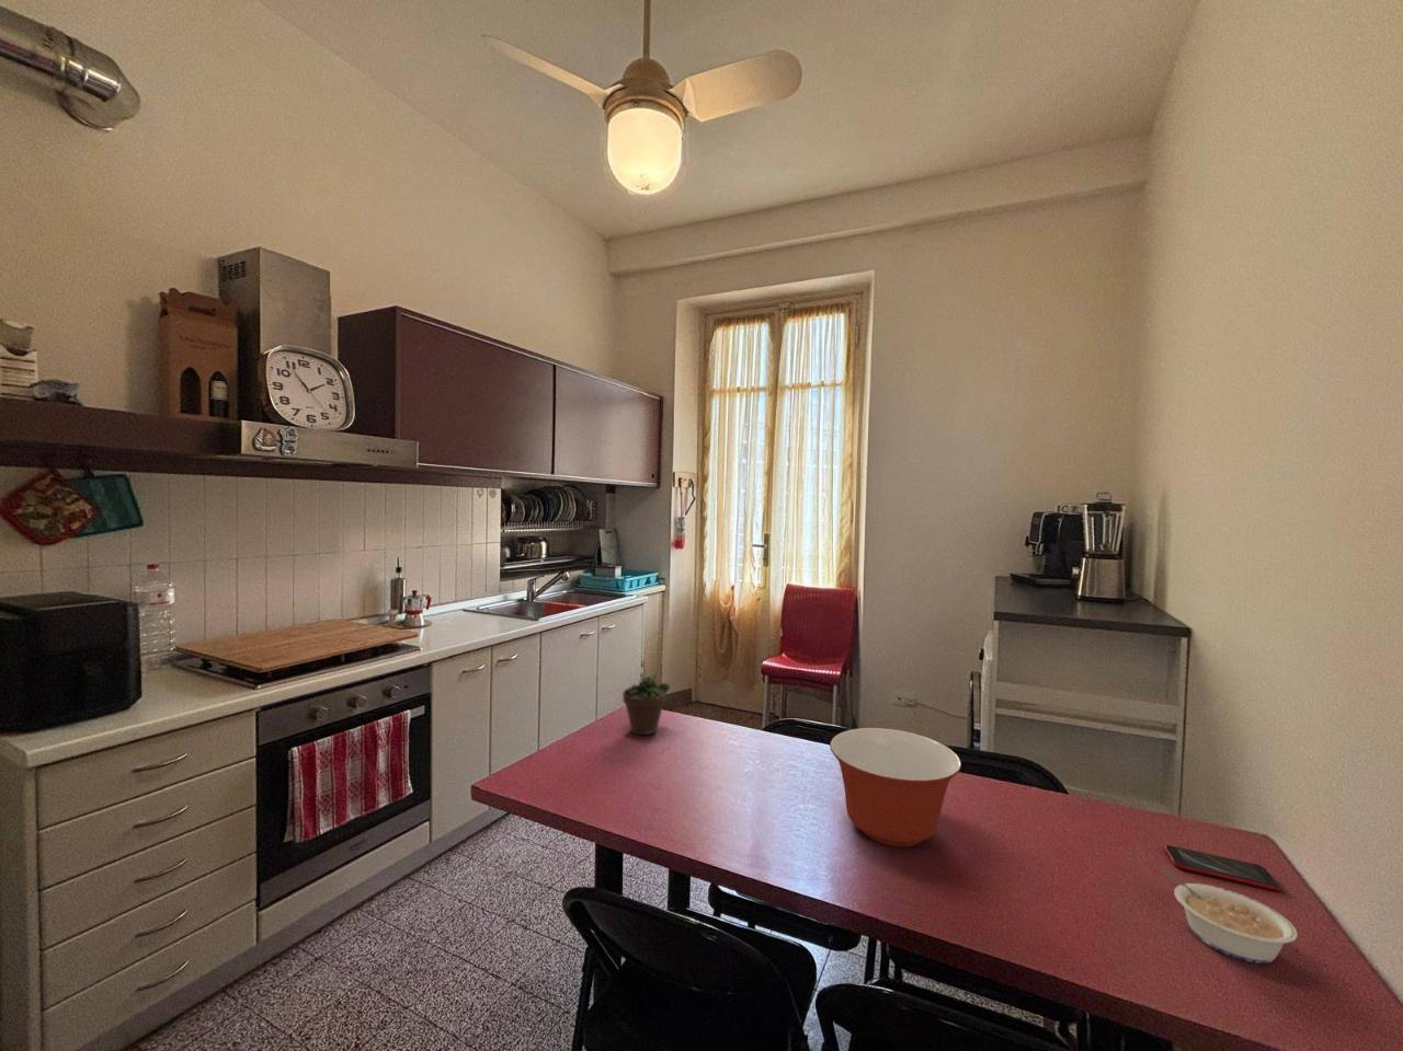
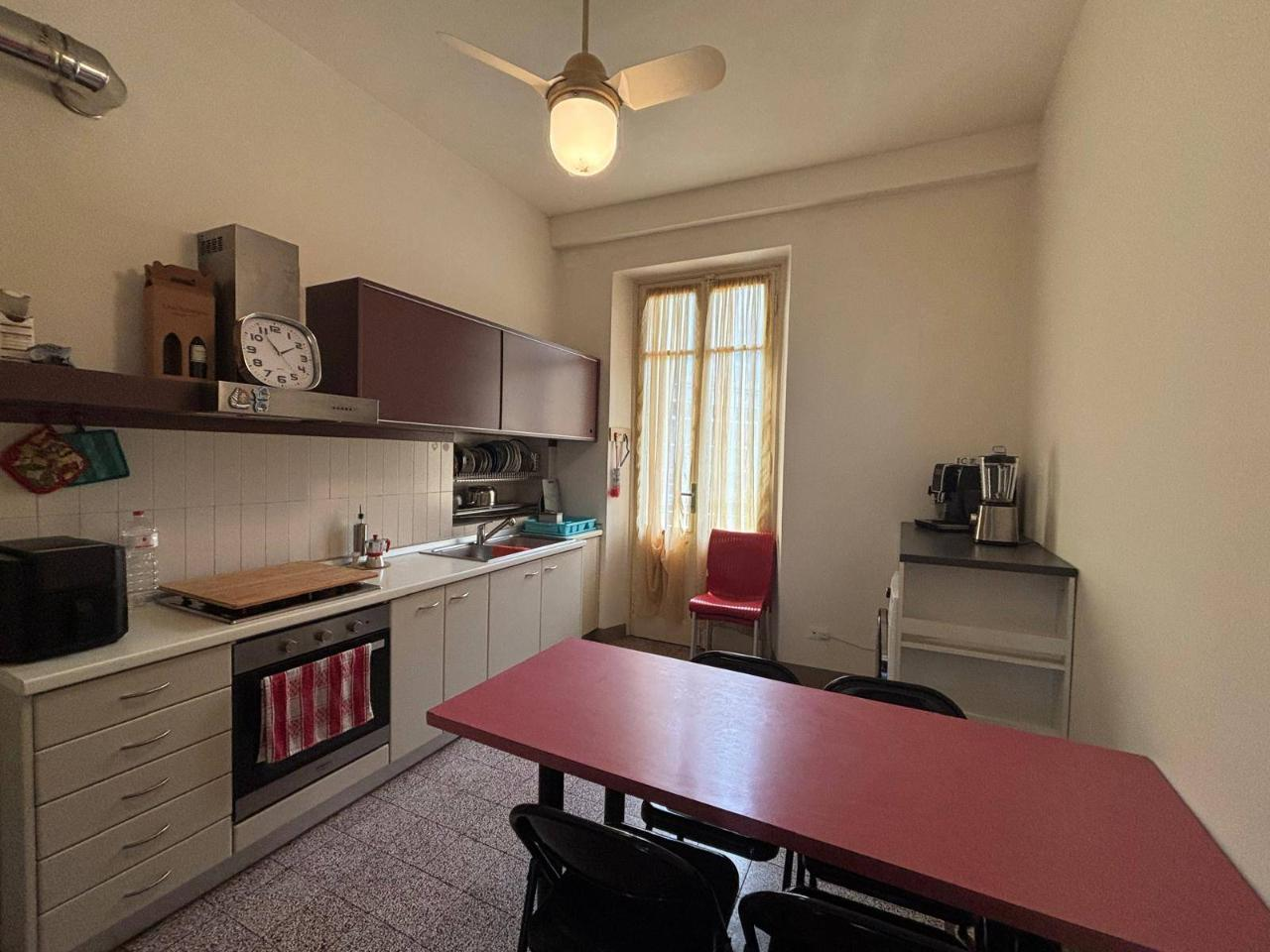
- legume (1226, 921)
- succulent plant (644, 696)
- smartphone (1219, 866)
- mixing bowl (892, 789)
